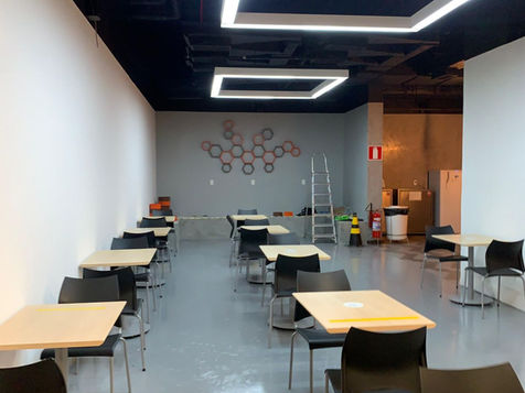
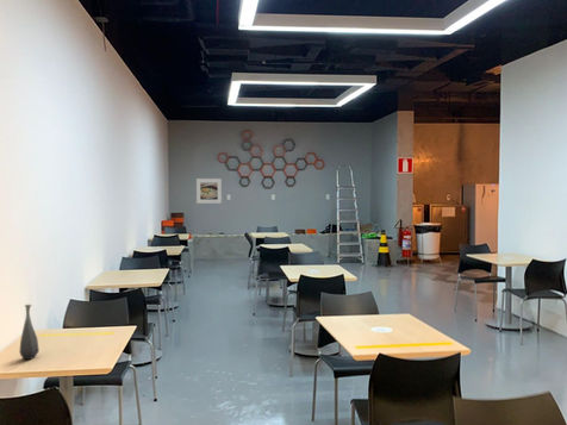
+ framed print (208, 190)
+ bottle (27, 331)
